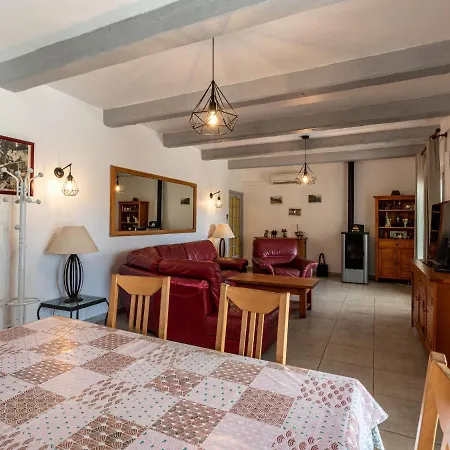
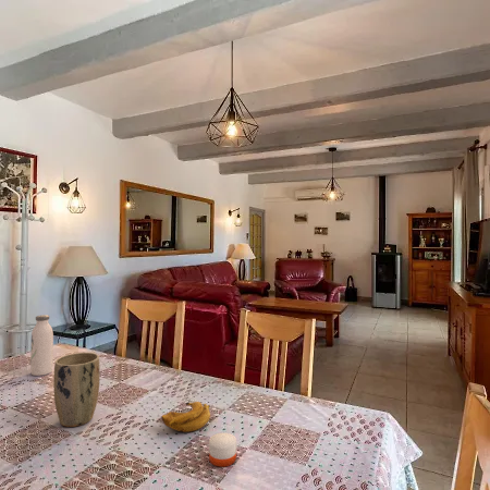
+ plant pot (76, 389)
+ candle (222, 439)
+ banana (186, 413)
+ water bottle (41, 343)
